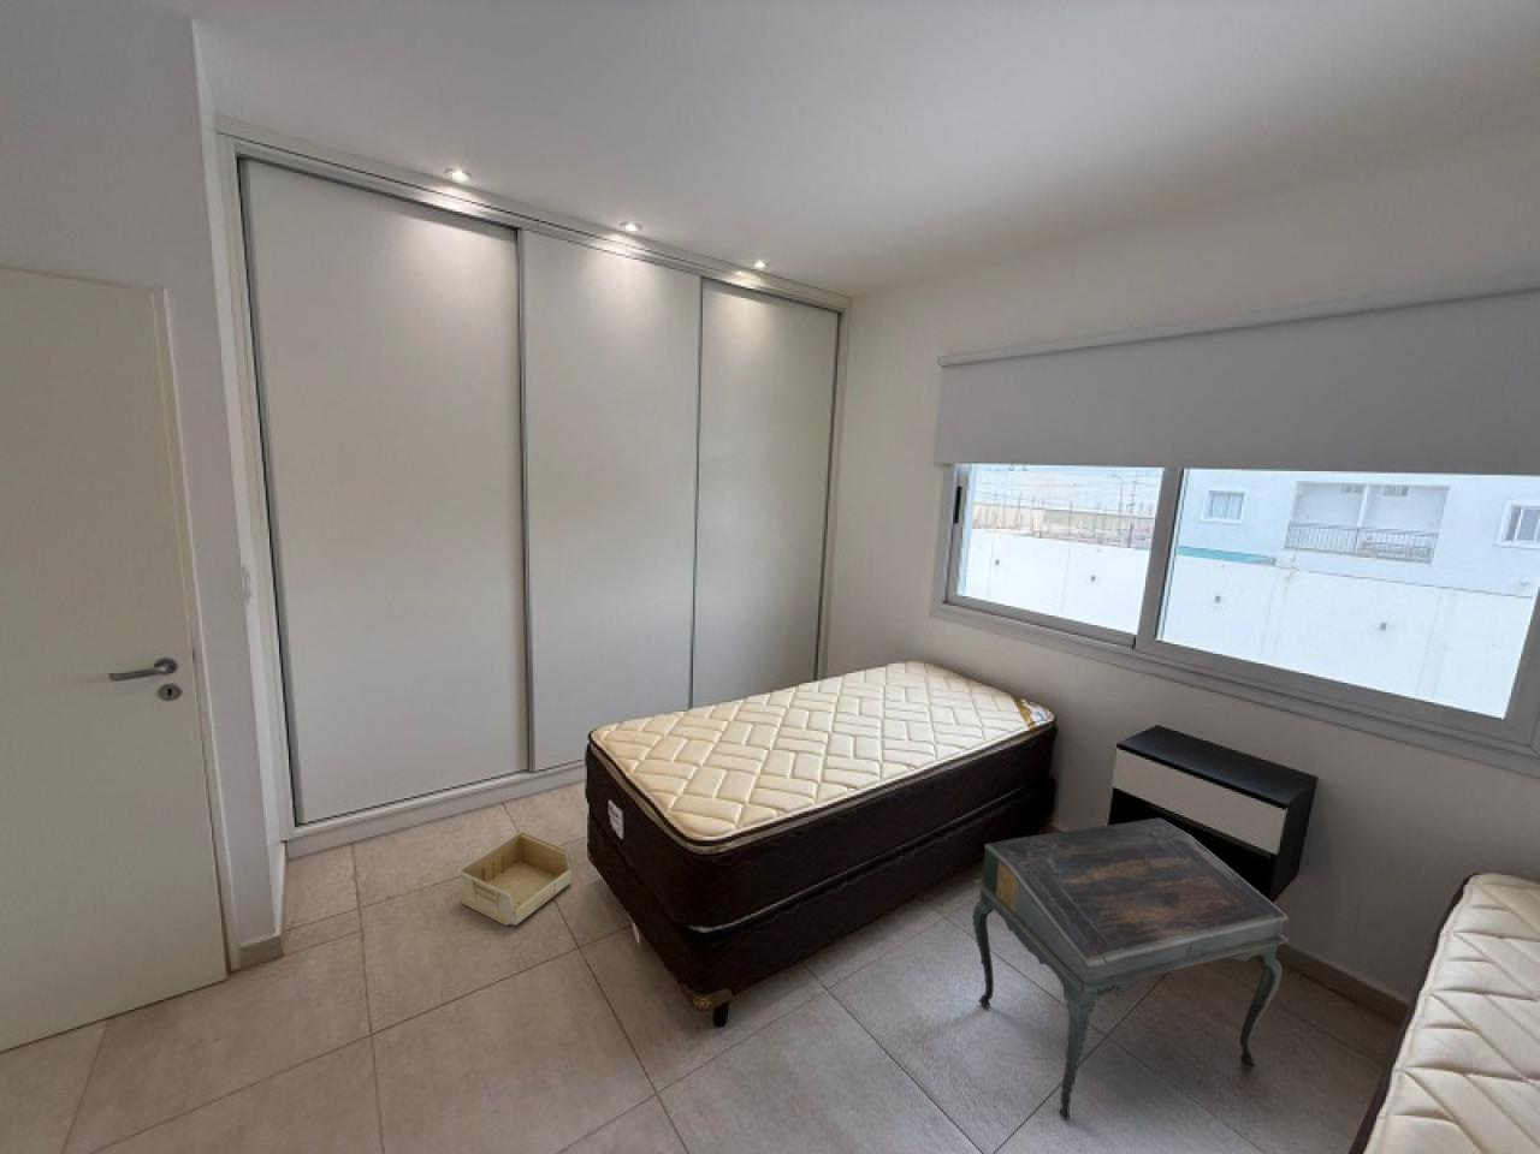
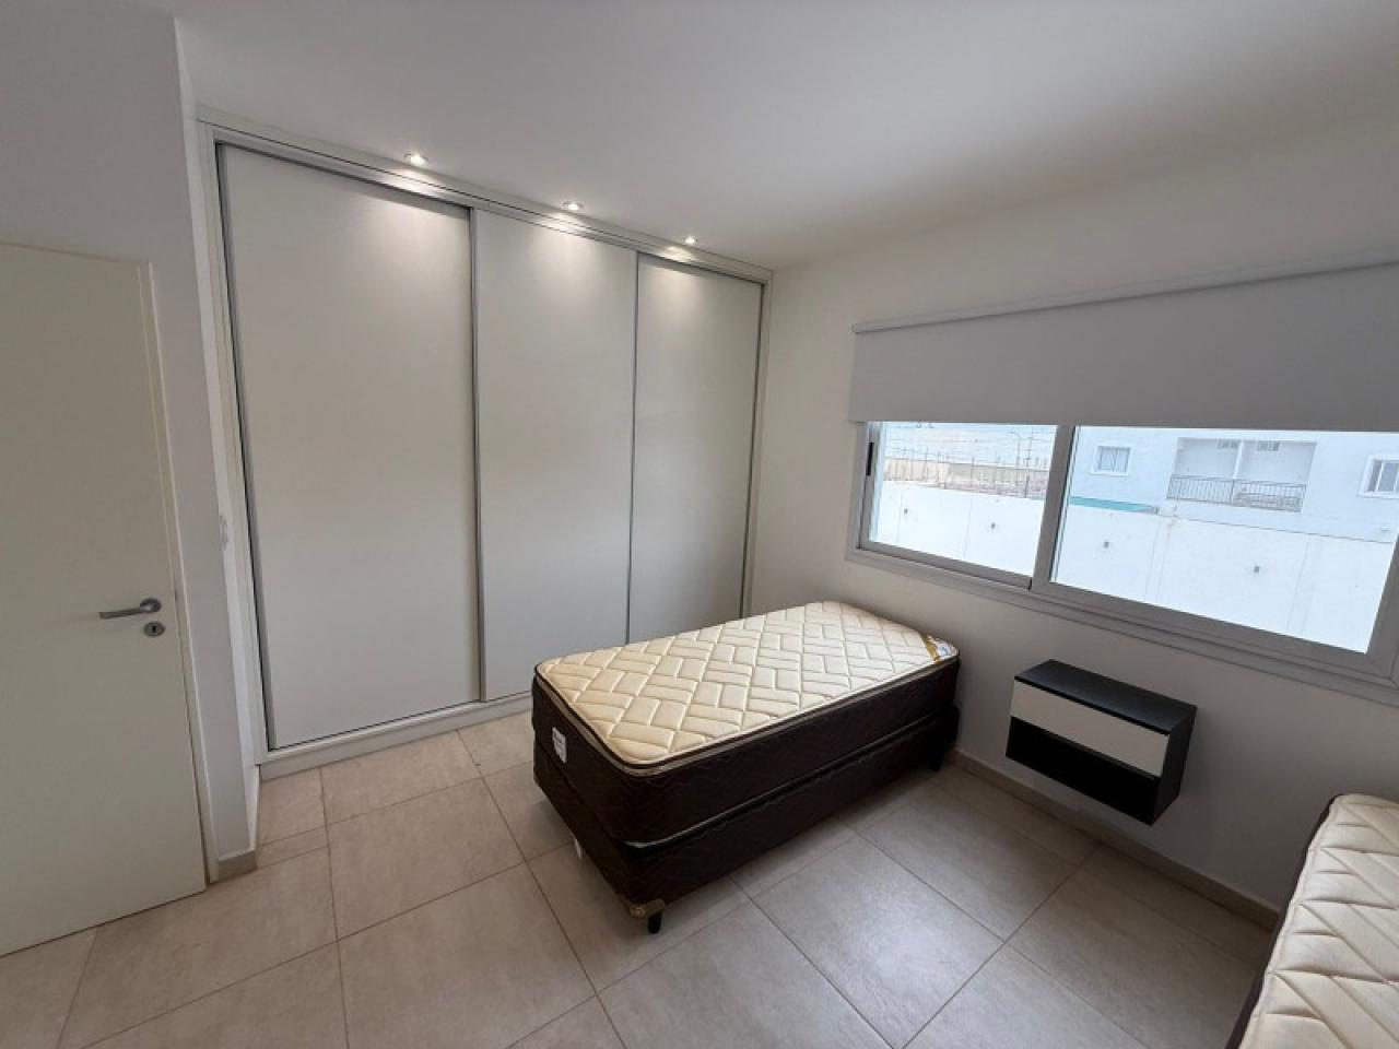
- writing desk (1116, 949)
- storage bin (518, 876)
